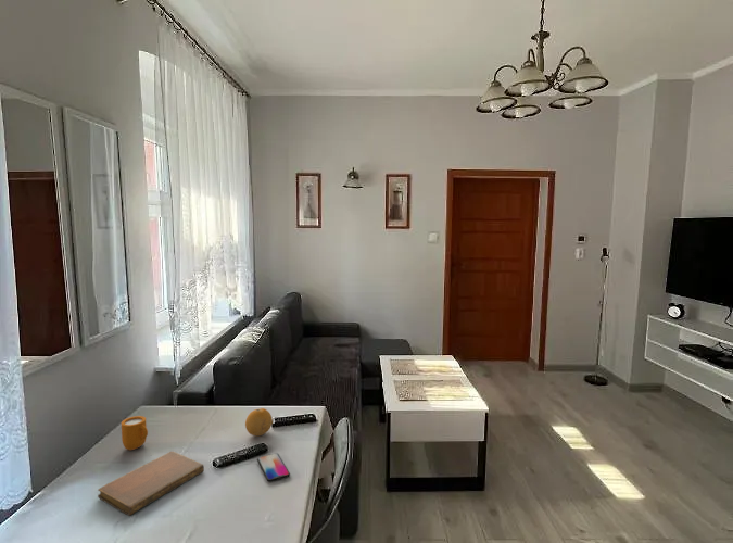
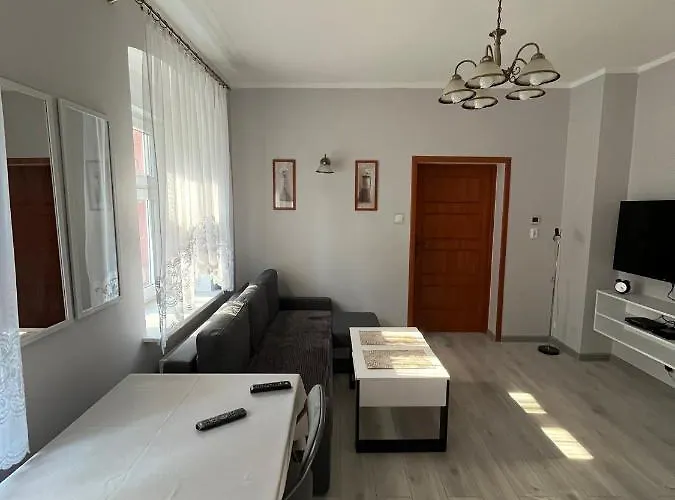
- notebook (153, 479)
- fruit (258, 421)
- smartphone (273, 466)
- mug (136, 434)
